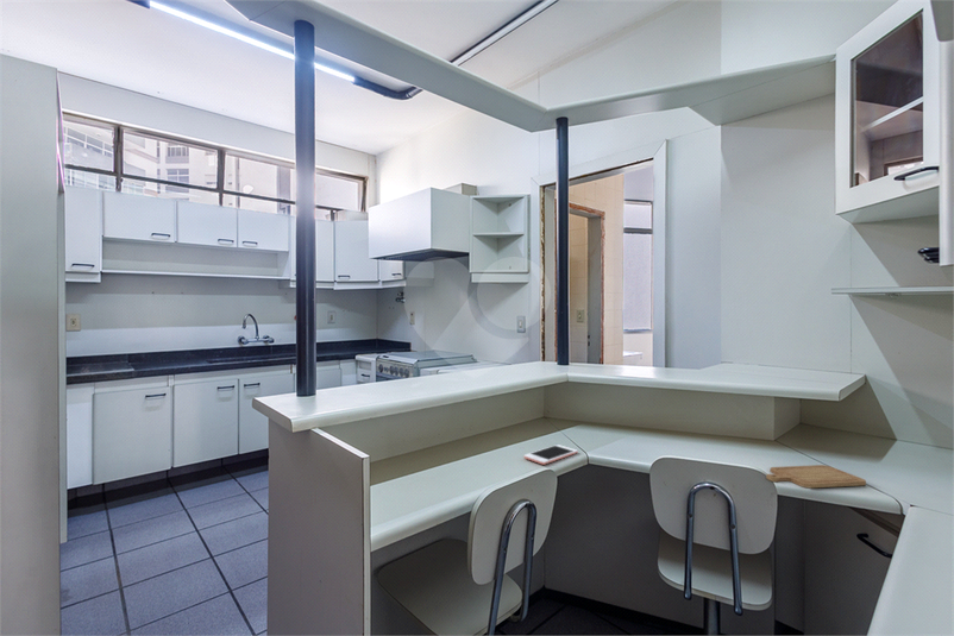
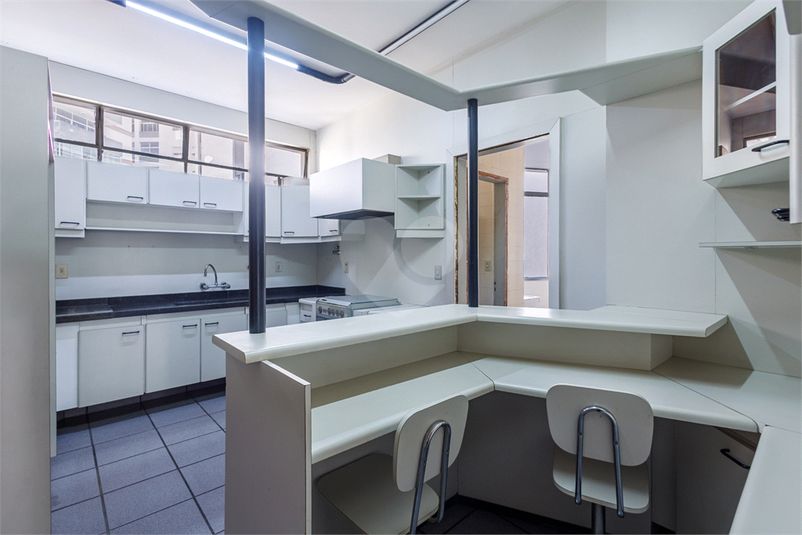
- cell phone (551, 453)
- chopping board (808, 476)
